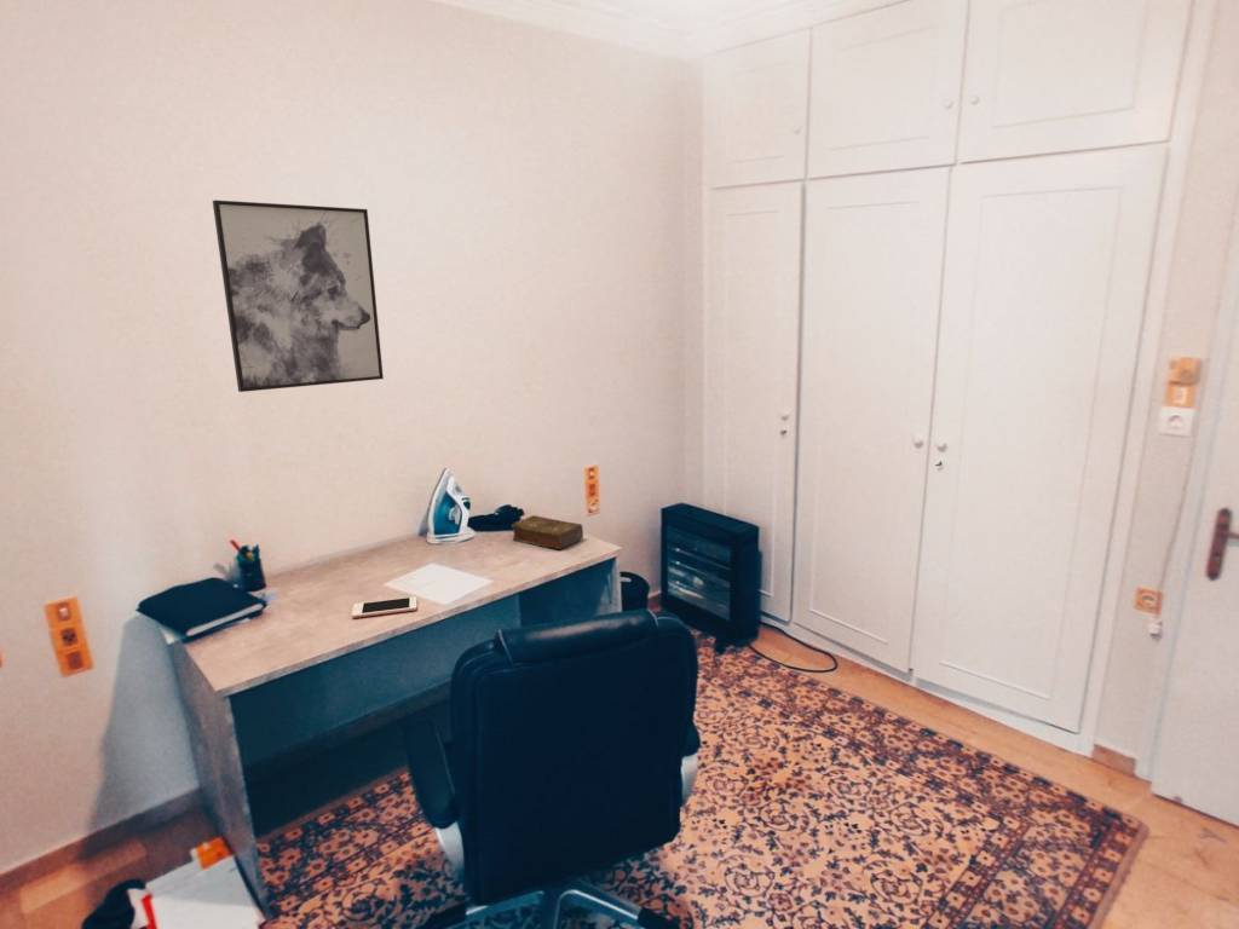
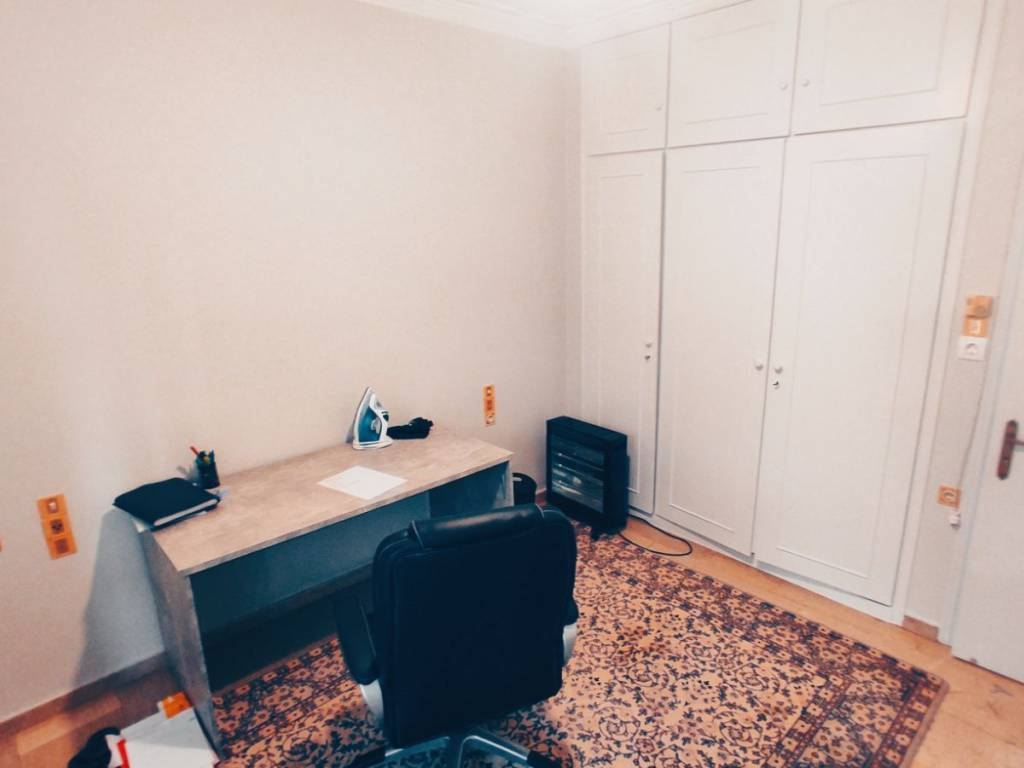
- cell phone (385, 606)
- book (547, 531)
- wall art (305, 296)
